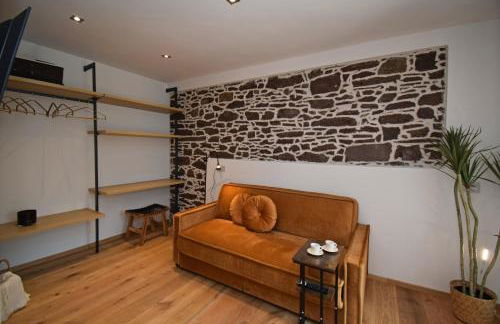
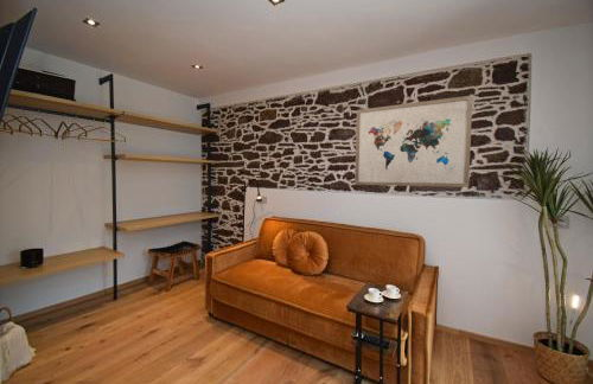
+ wall art (407, 145)
